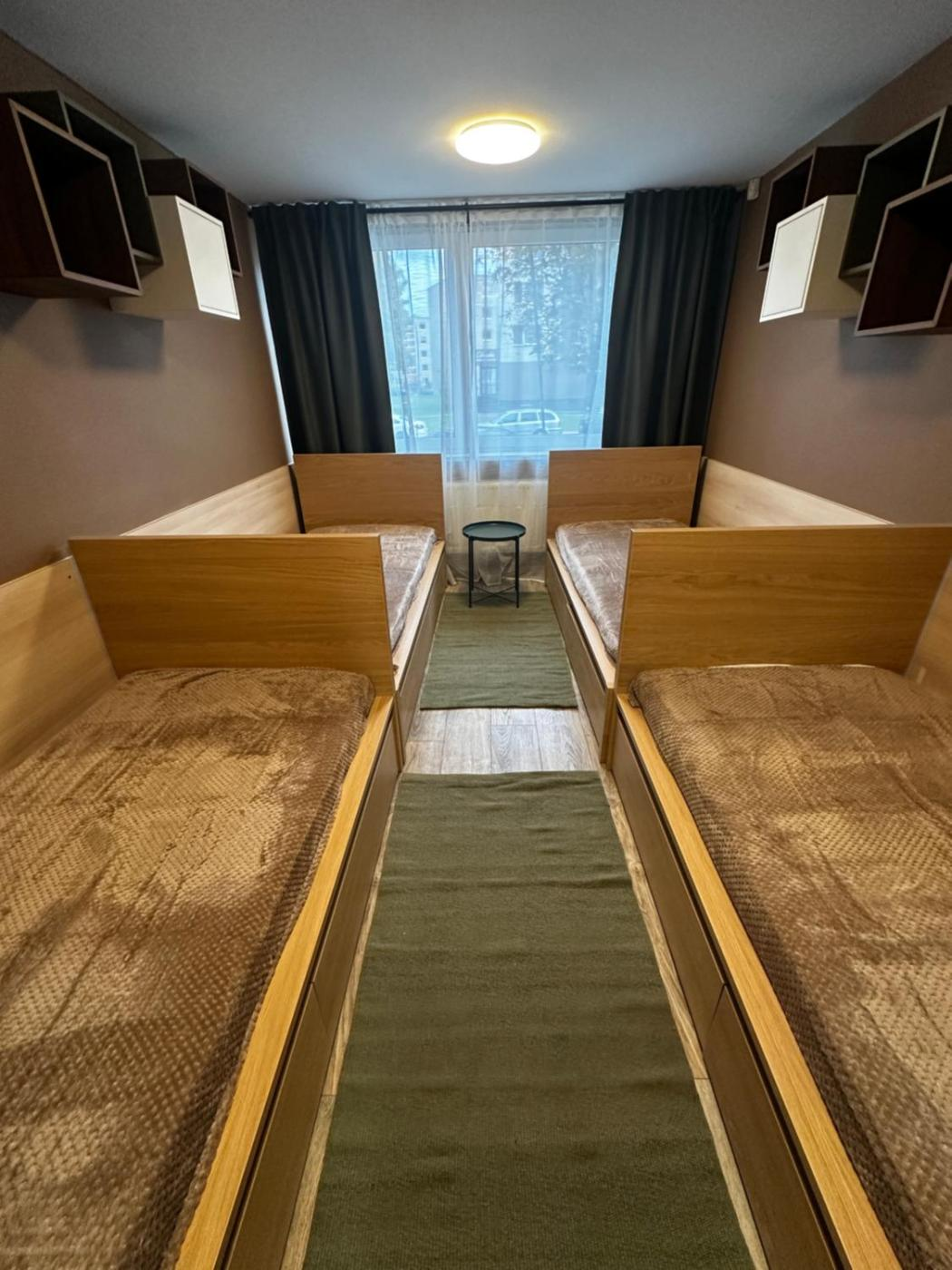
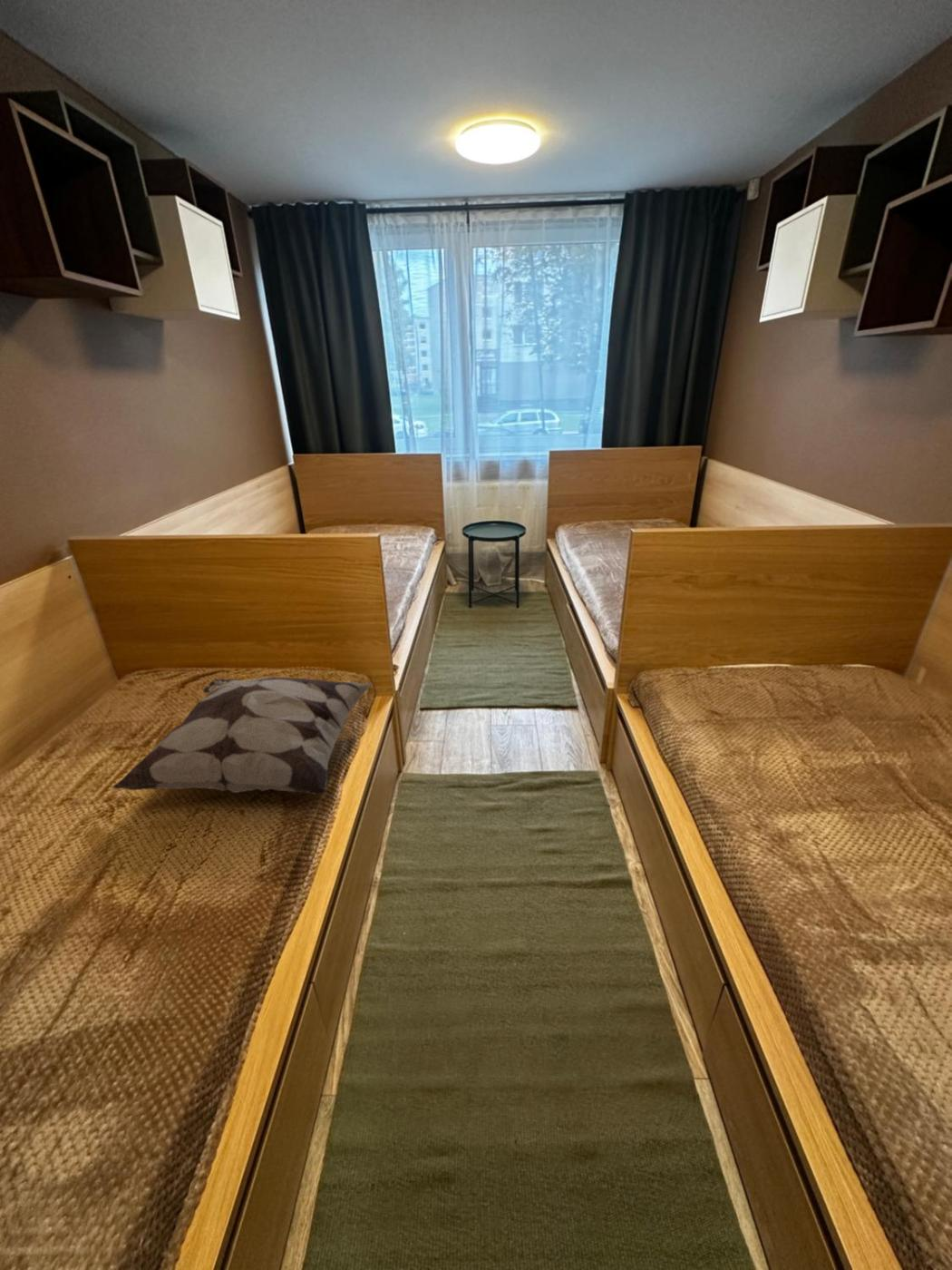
+ decorative pillow (259, 727)
